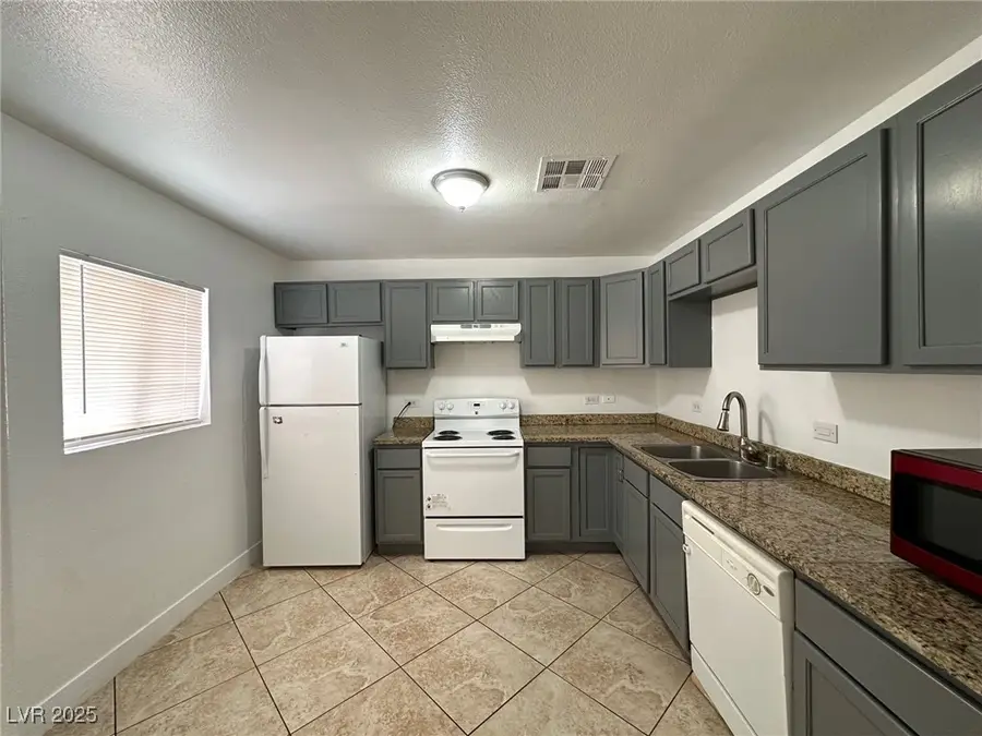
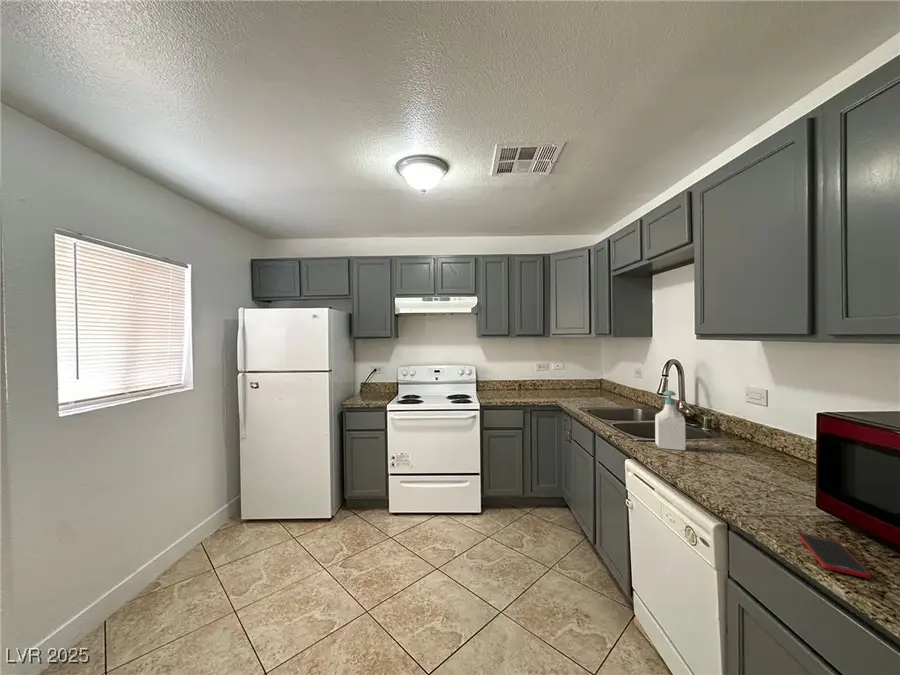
+ soap bottle (669, 418)
+ cell phone (831, 553)
